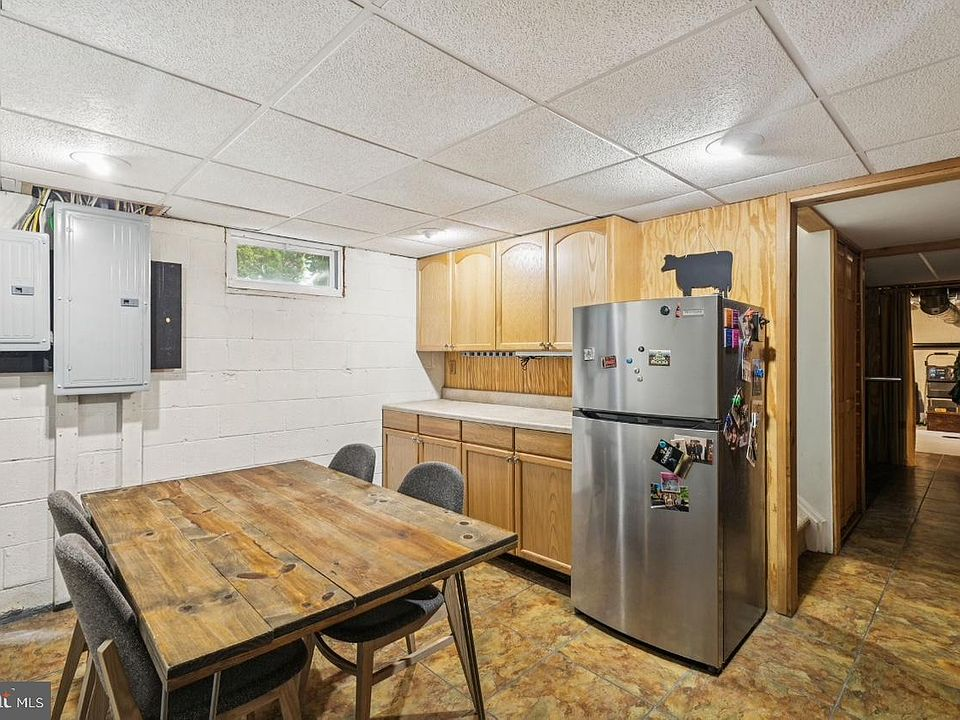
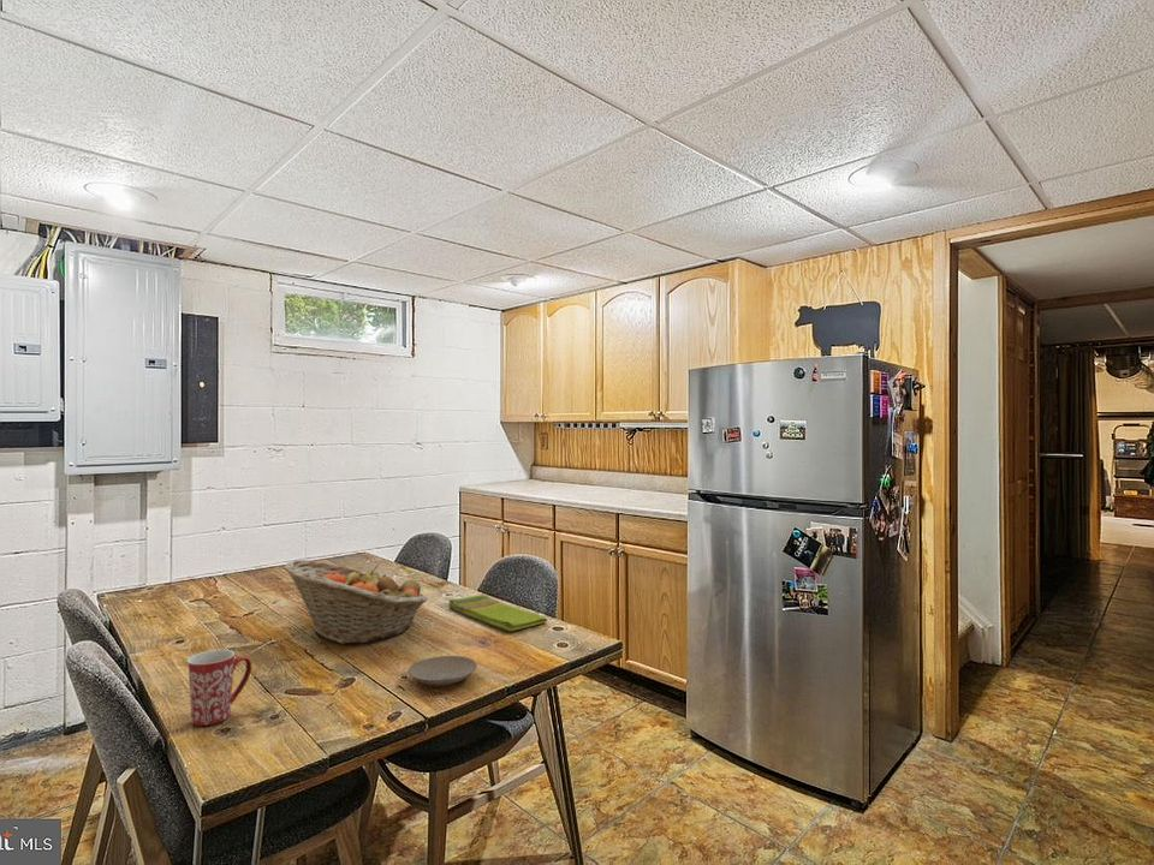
+ fruit basket (356, 593)
+ mug (220, 685)
+ plate (442, 672)
+ dish towel (495, 609)
